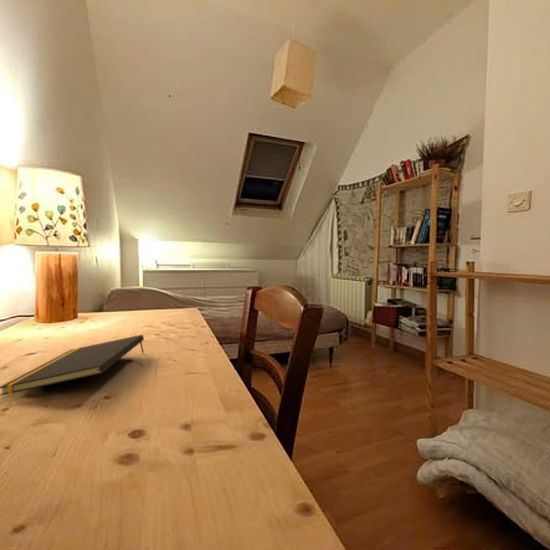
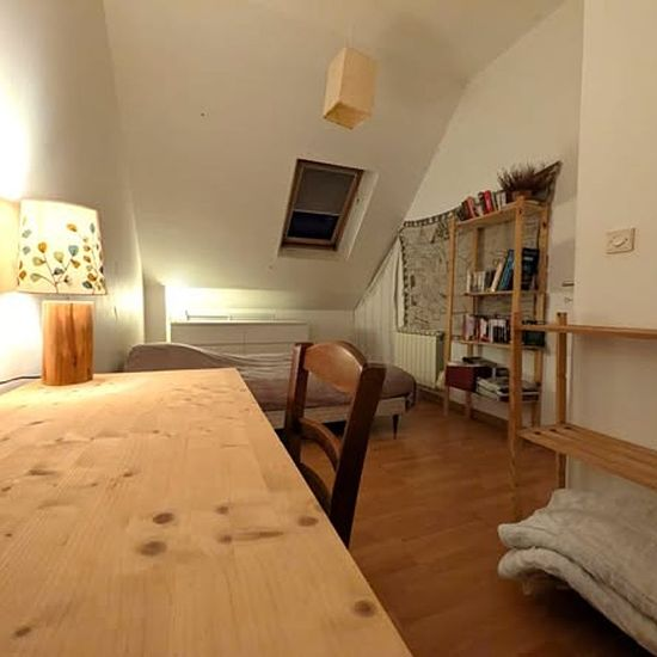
- notepad (84, 359)
